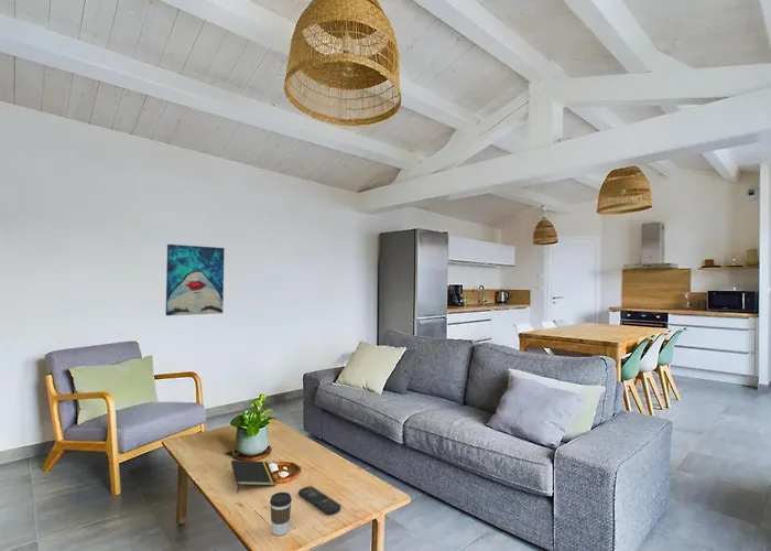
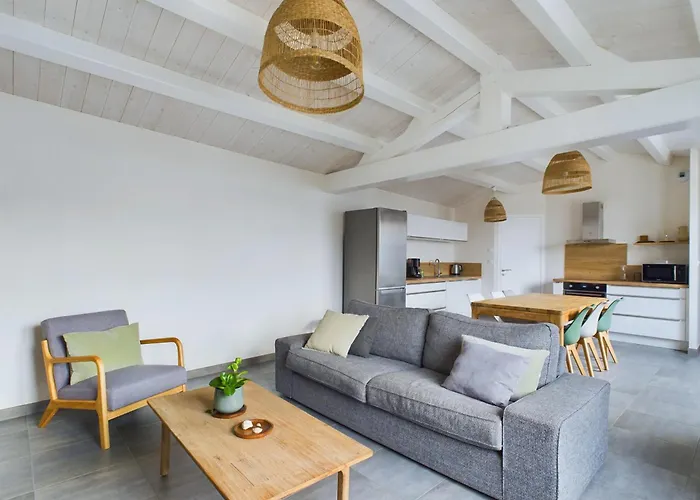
- coffee cup (280, 514)
- remote control (318, 499)
- wall art (196, 280)
- notepad (252, 472)
